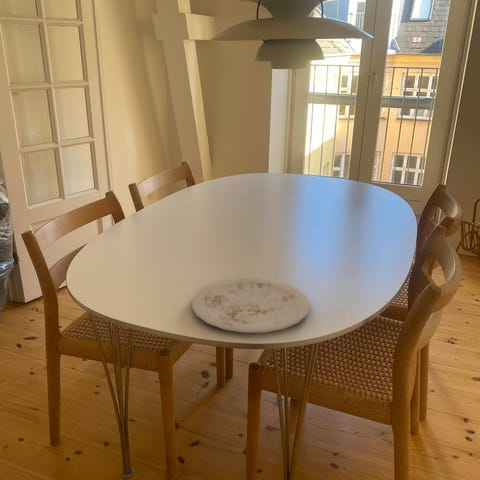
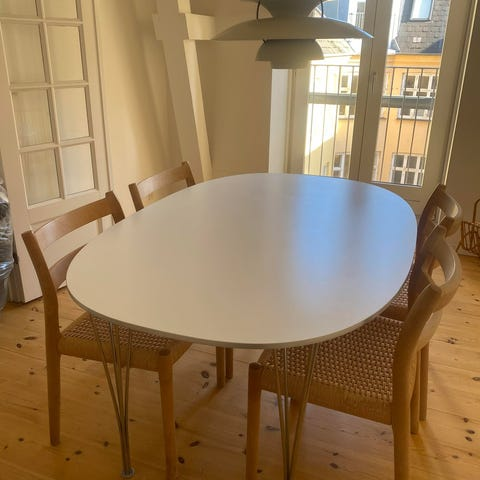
- plate (250, 303)
